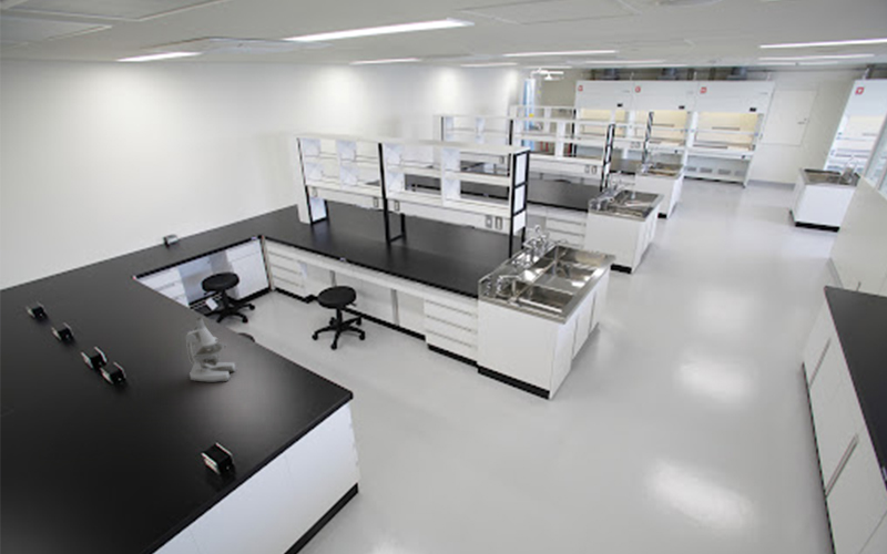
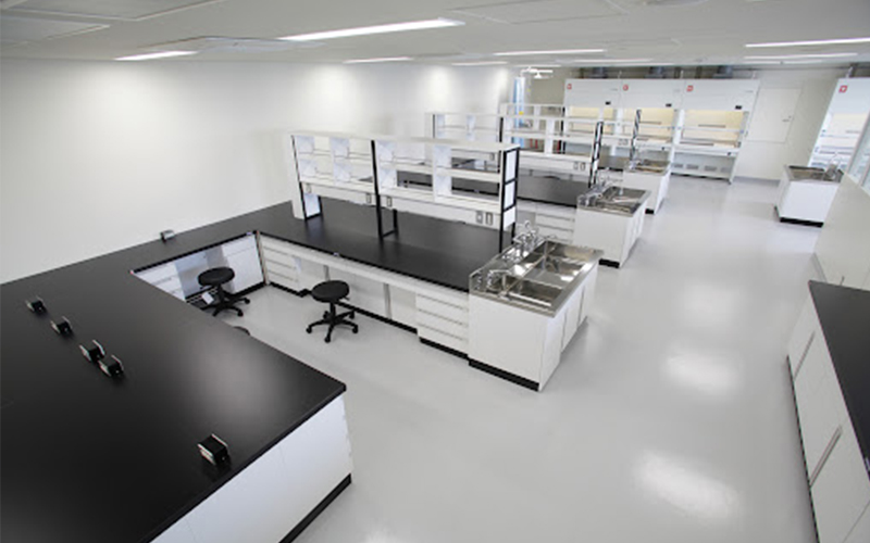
- microscope (205, 347)
